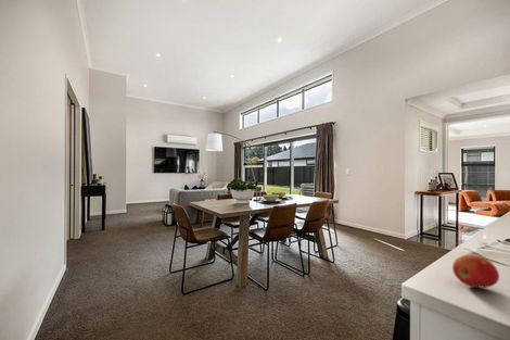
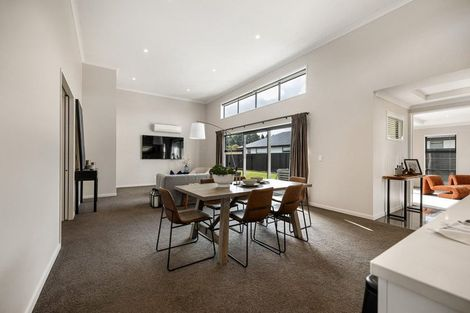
- apple (473, 270)
